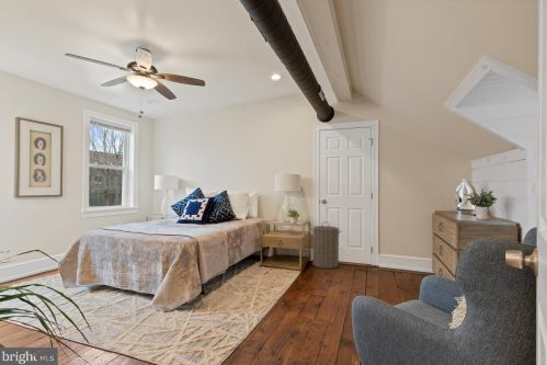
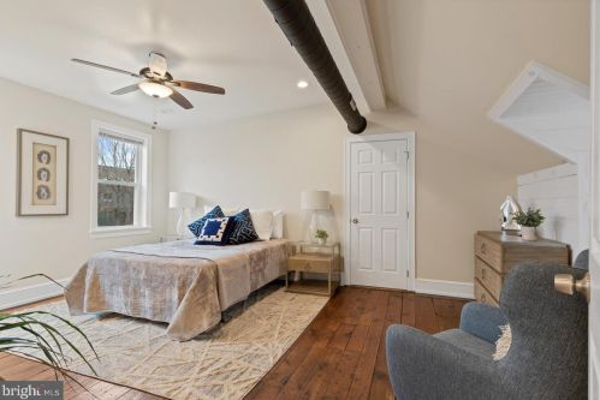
- laundry hamper (326, 242)
